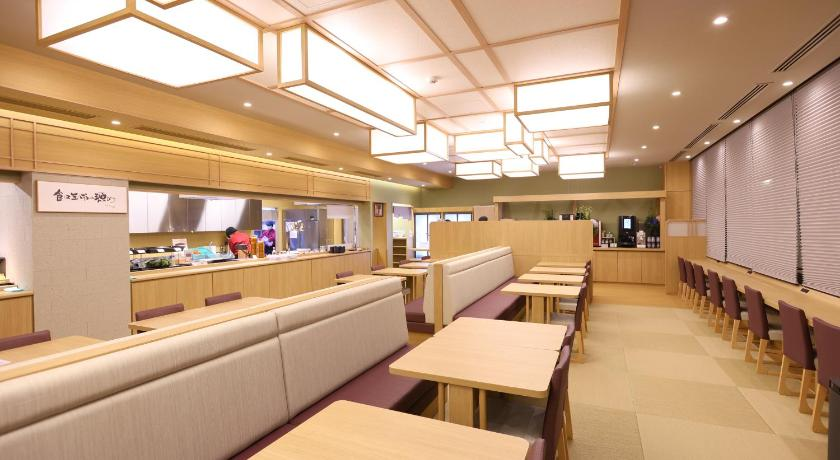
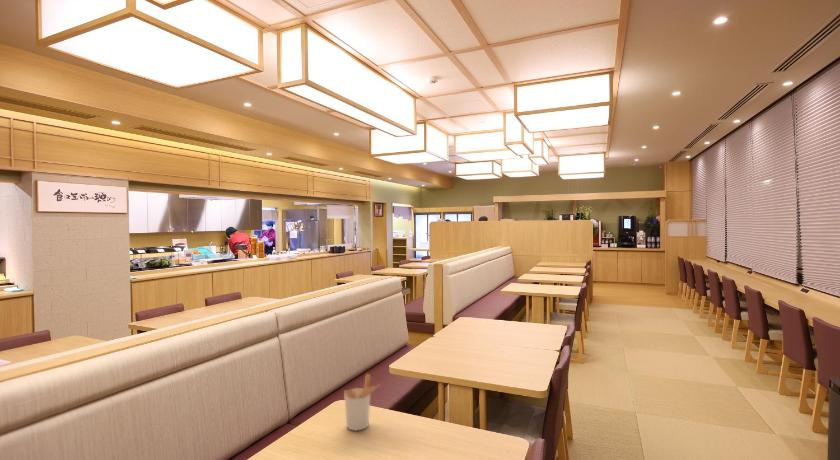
+ utensil holder (362, 403)
